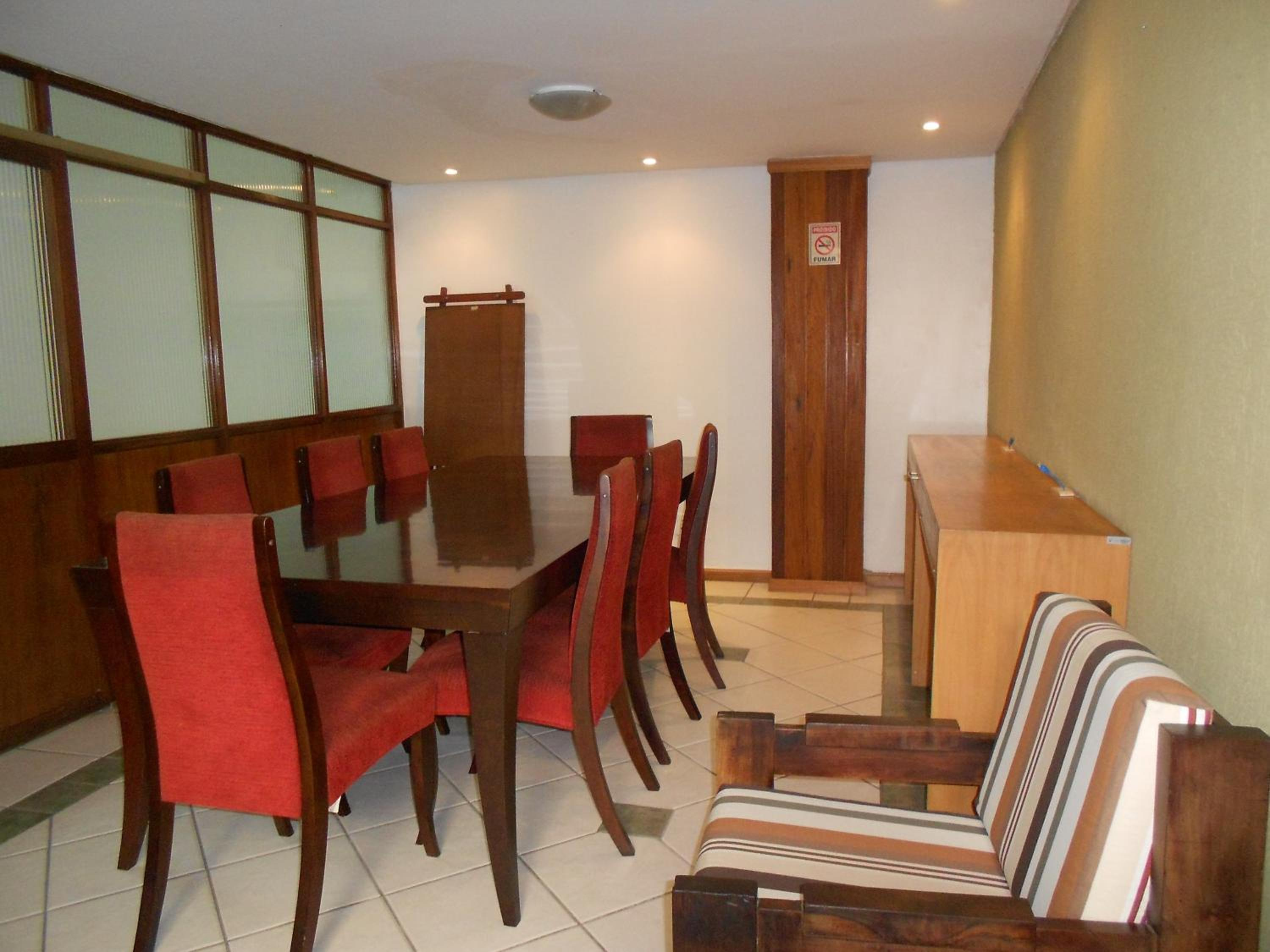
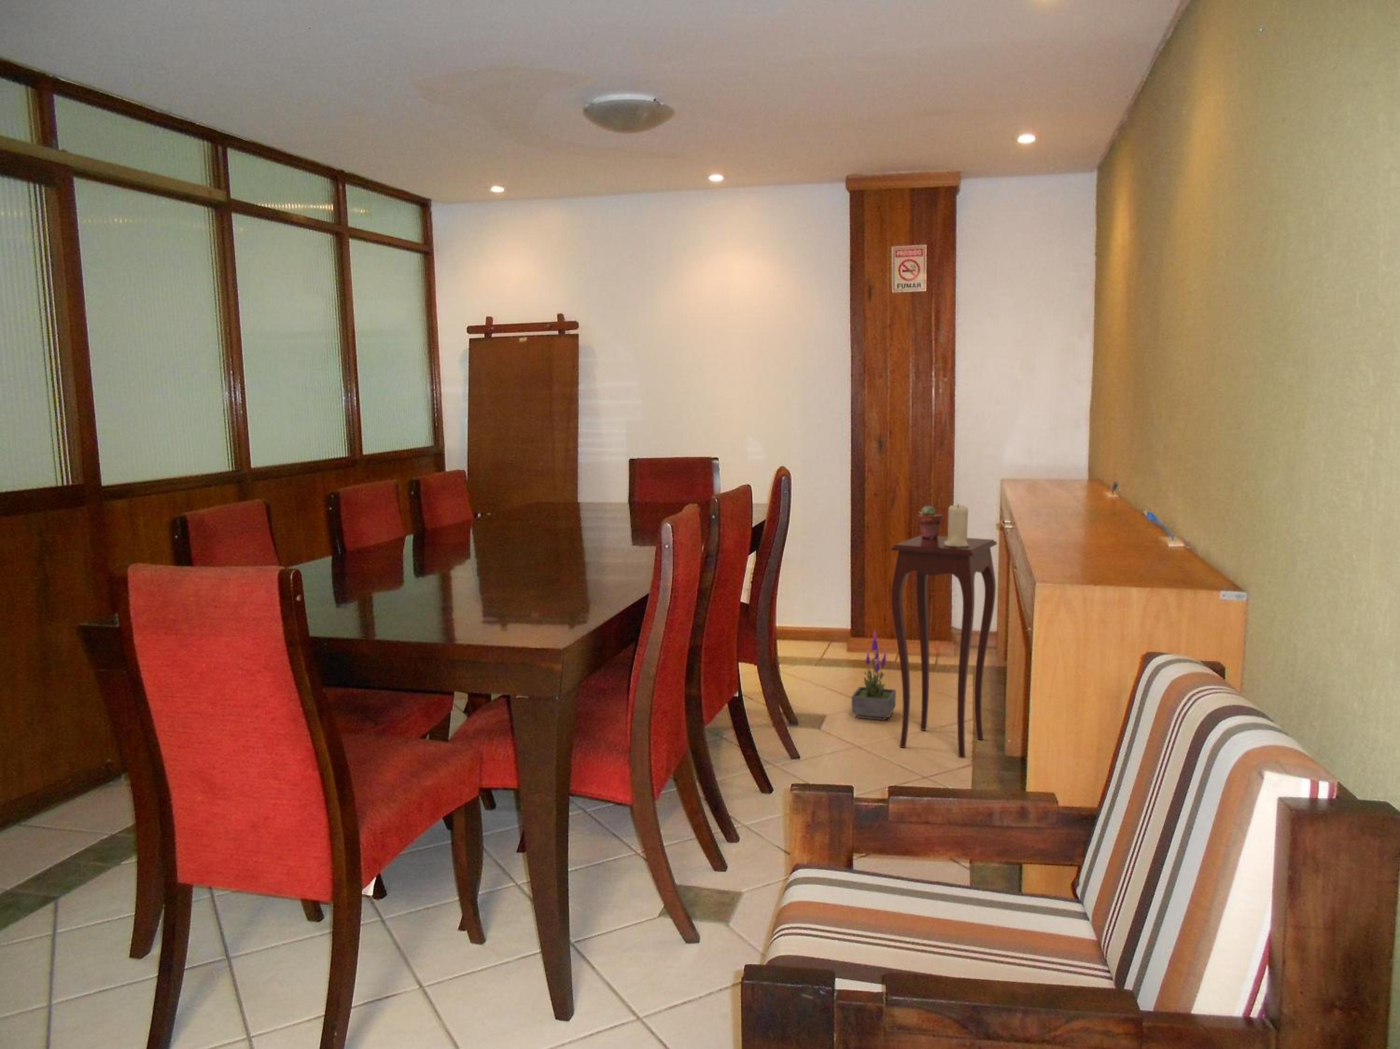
+ side table (928, 644)
+ potted succulent (929, 521)
+ potted plant (873, 673)
+ candle (957, 523)
